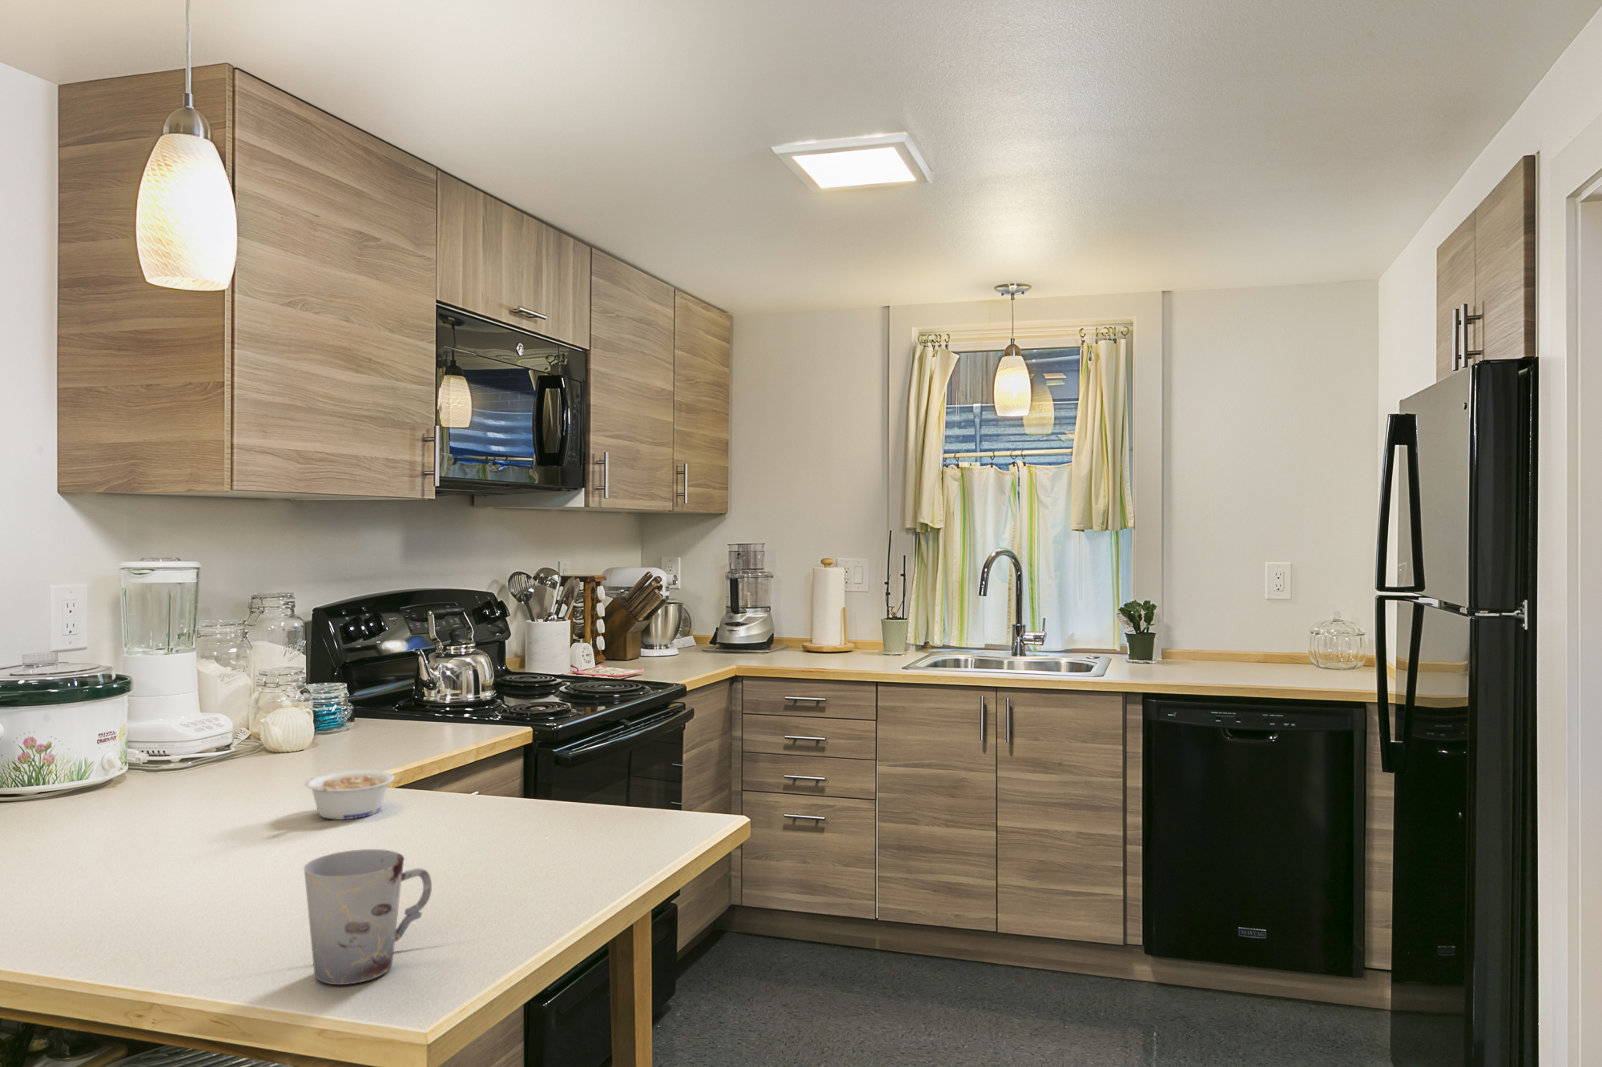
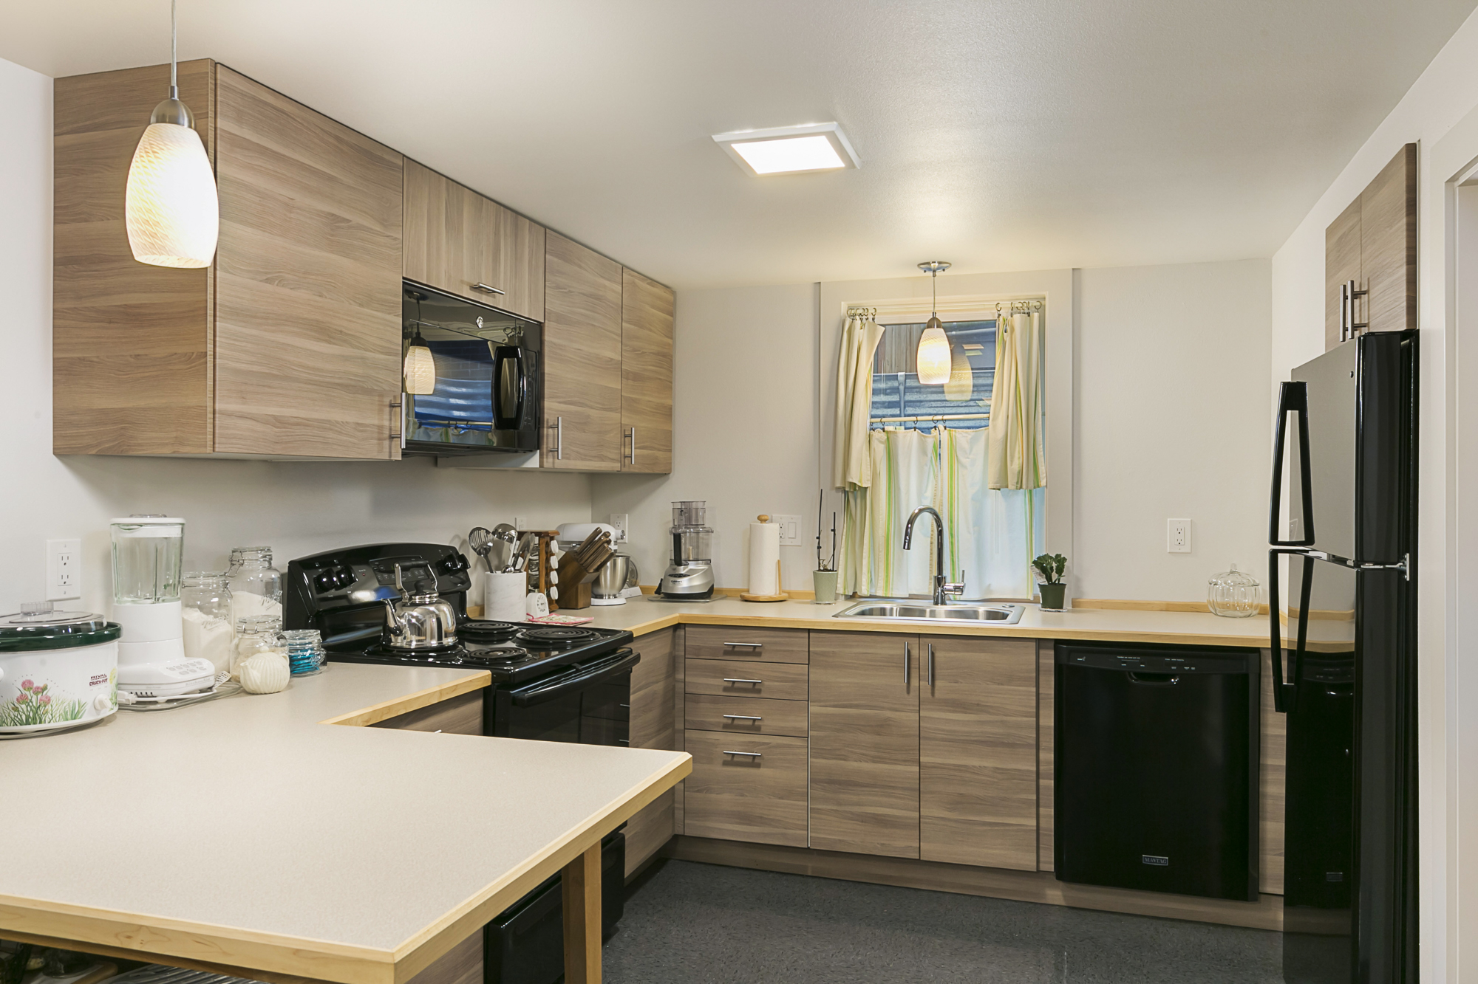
- legume (350, 793)
- cup (372, 912)
